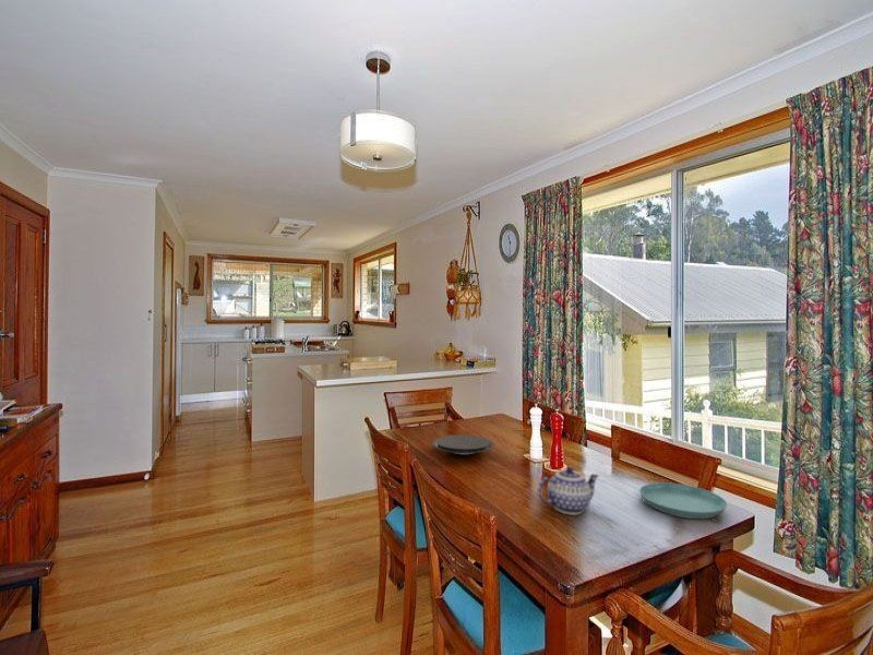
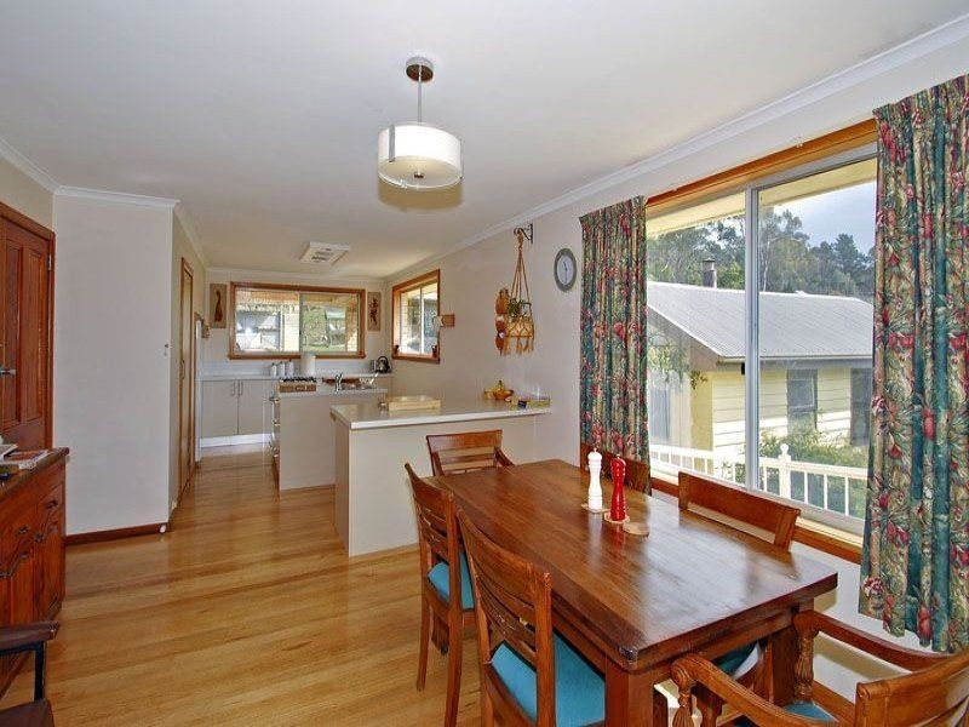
- plate (463, 446)
- teapot (569, 488)
- saucer (681, 500)
